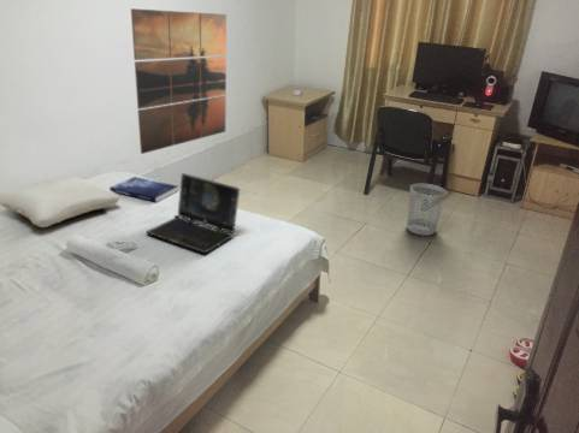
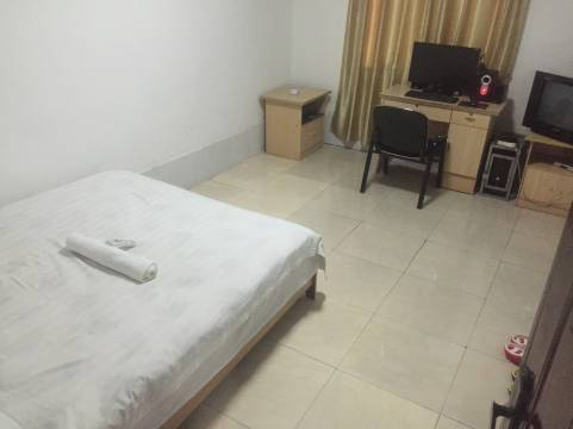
- pillow (59, 198)
- book (144, 189)
- wall art (185, 79)
- wastebasket (424, 209)
- laptop computer (193, 210)
